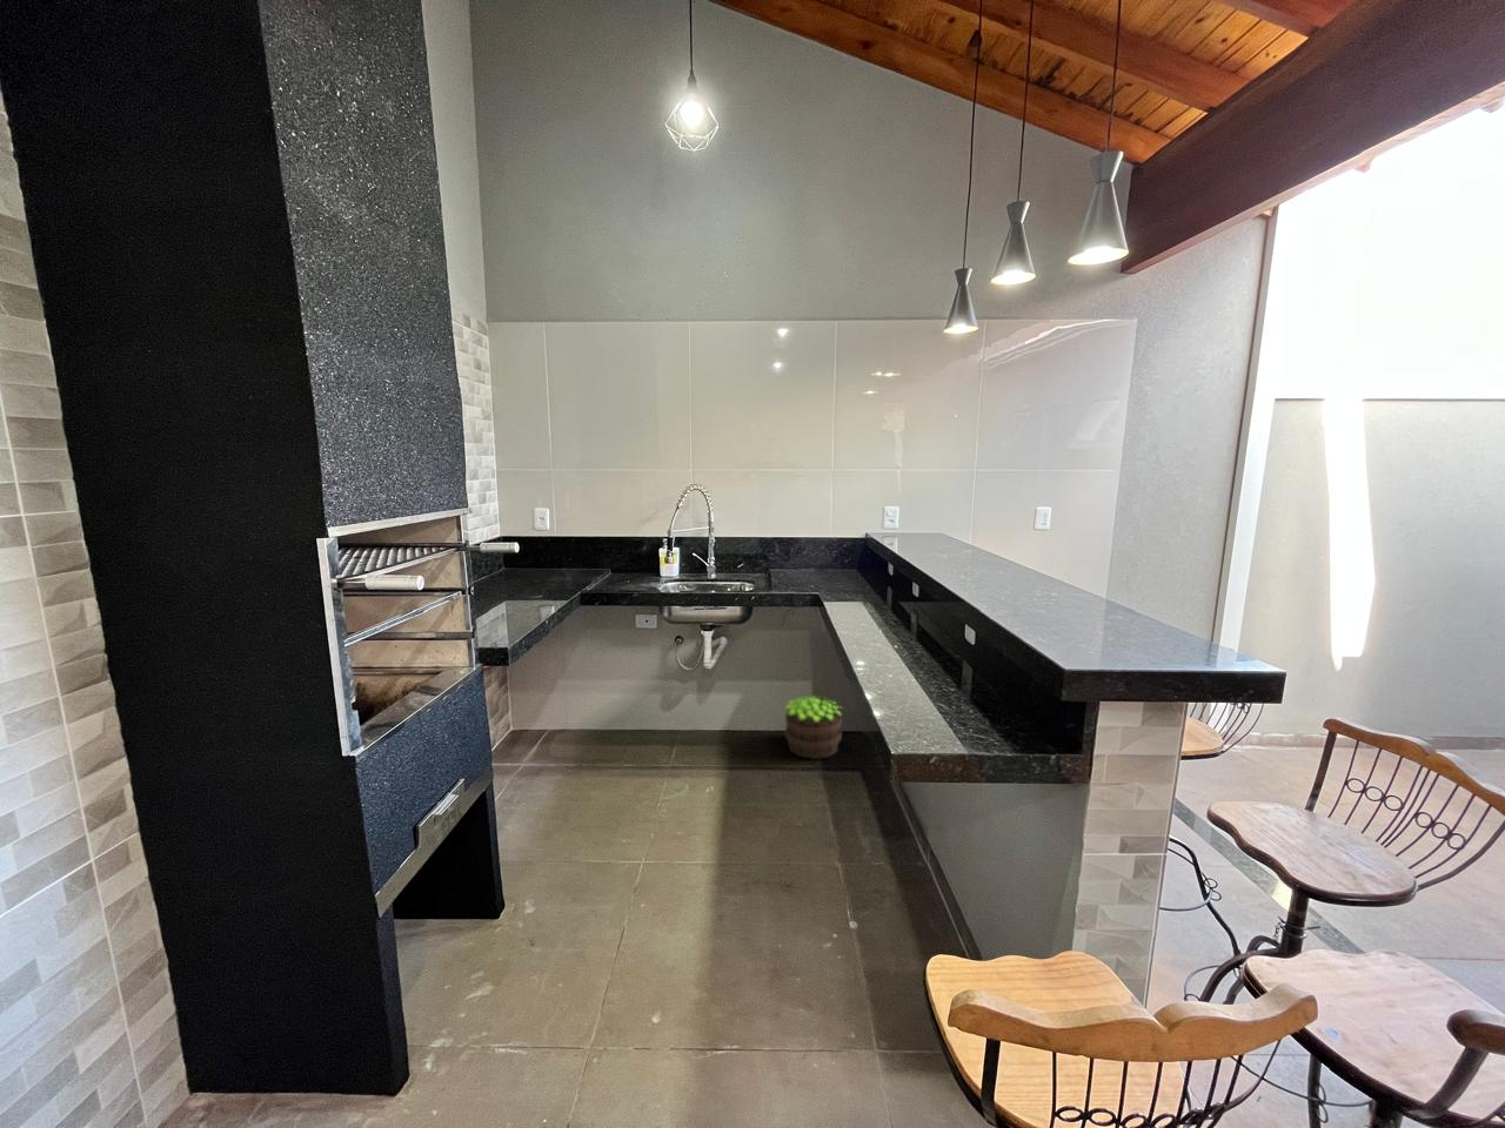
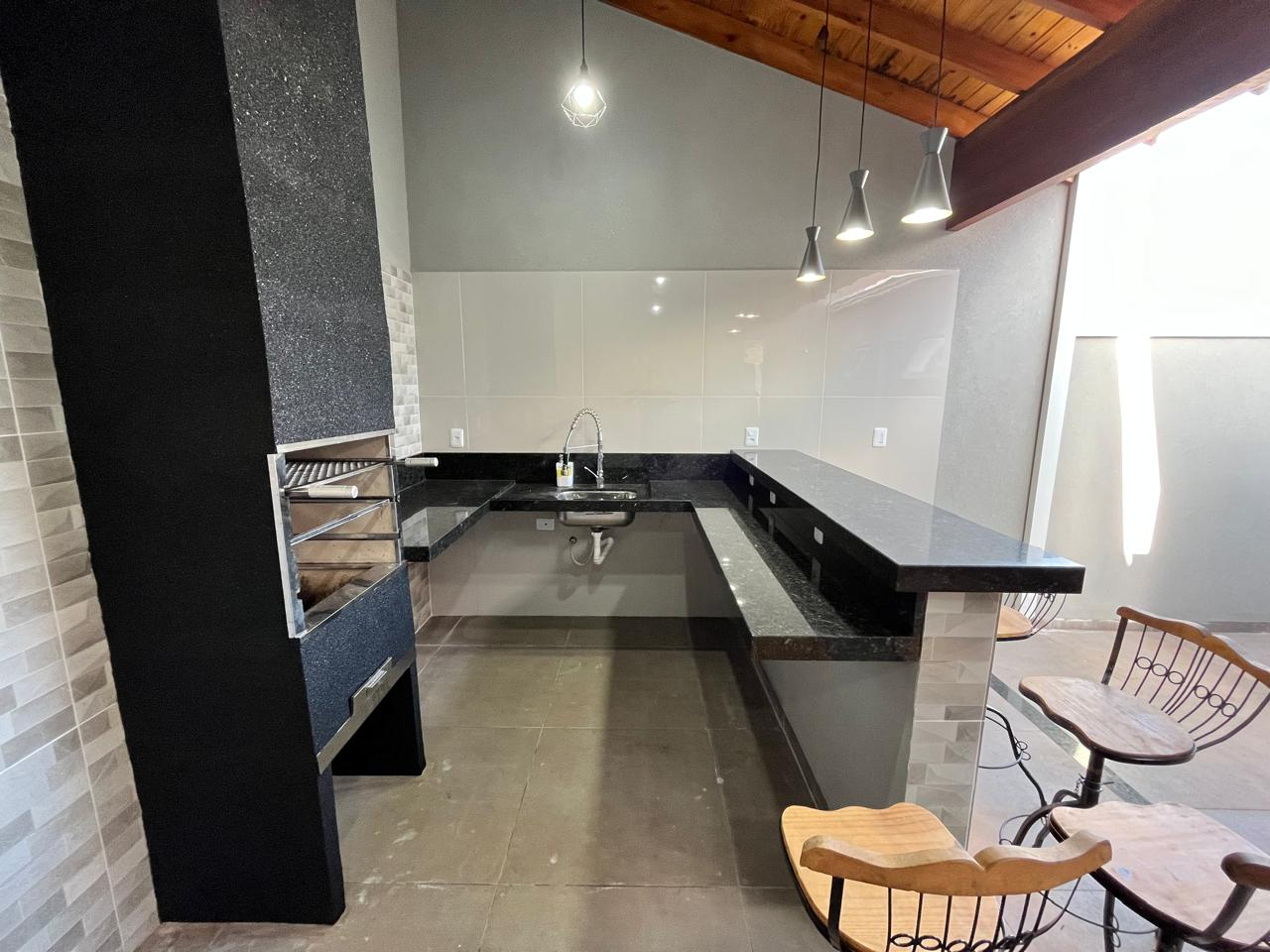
- potted plant (813, 722)
